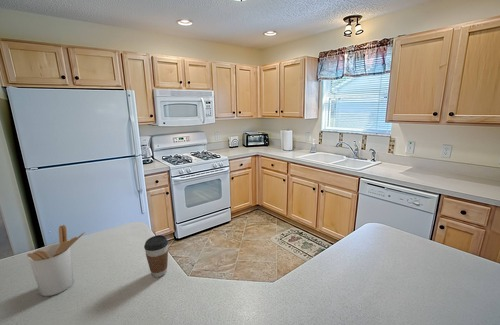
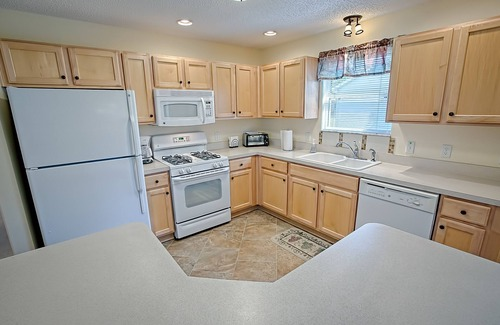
- utensil holder (60, 260)
- coffee cup (157, 256)
